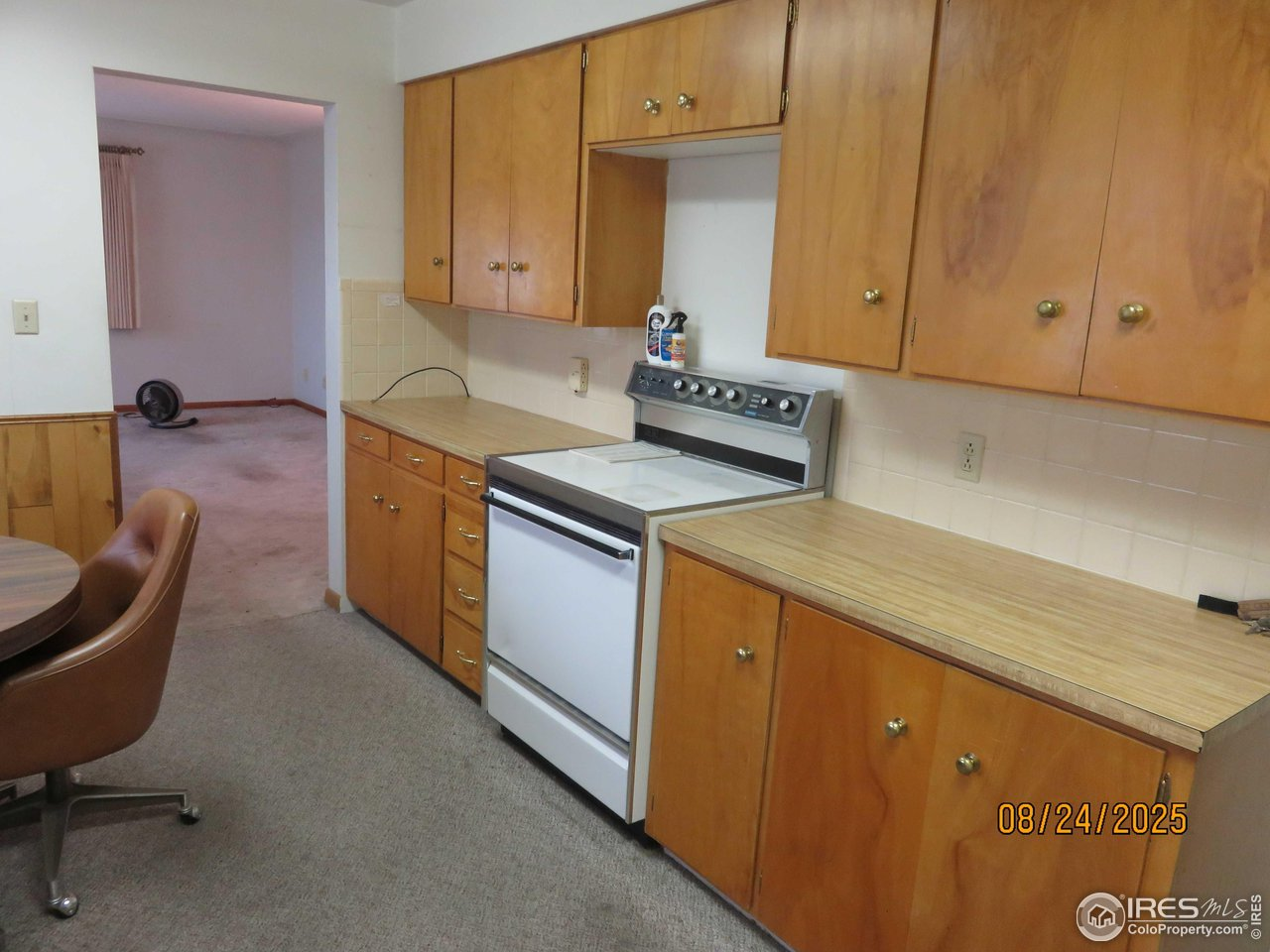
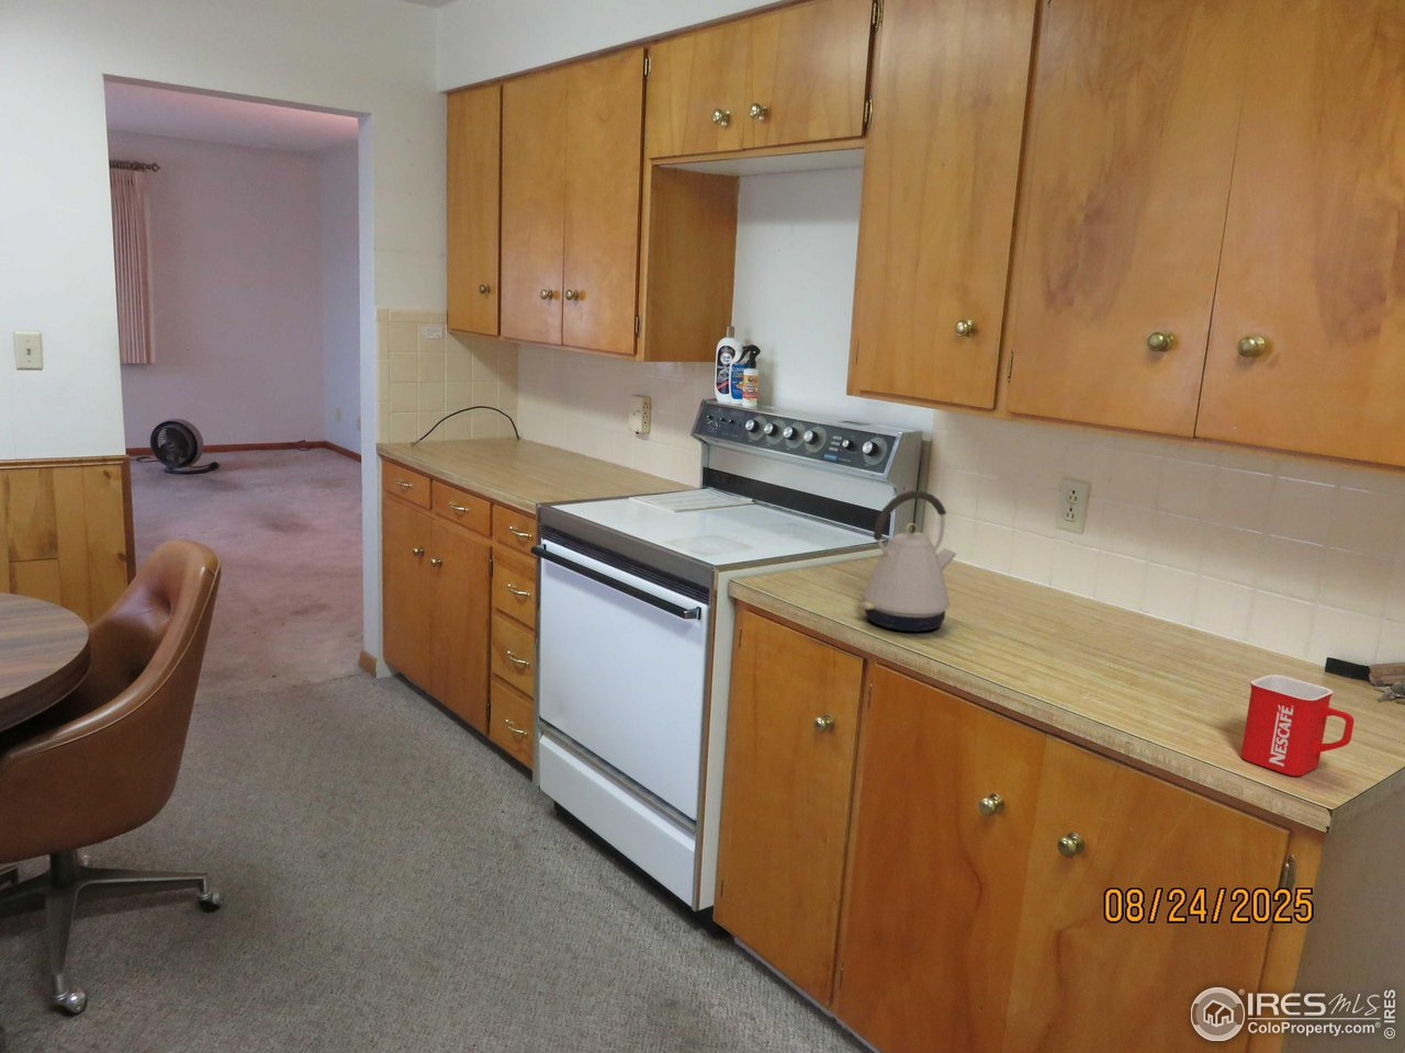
+ kettle (913, 557)
+ mug (1300, 728)
